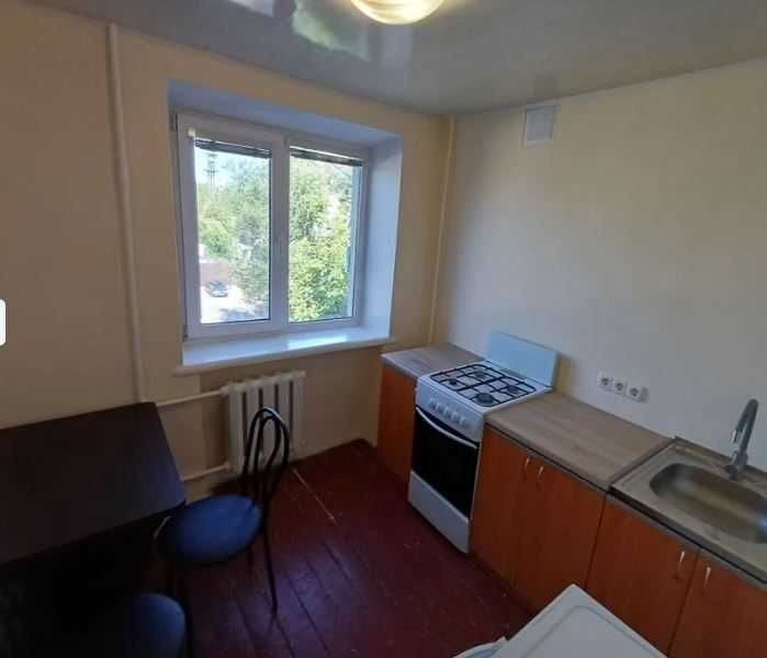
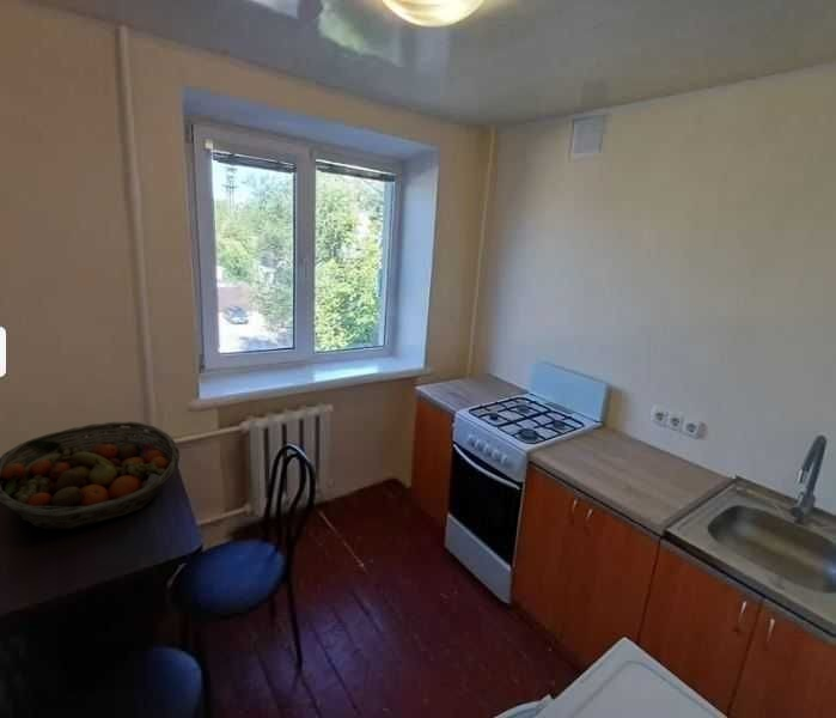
+ fruit basket (94, 471)
